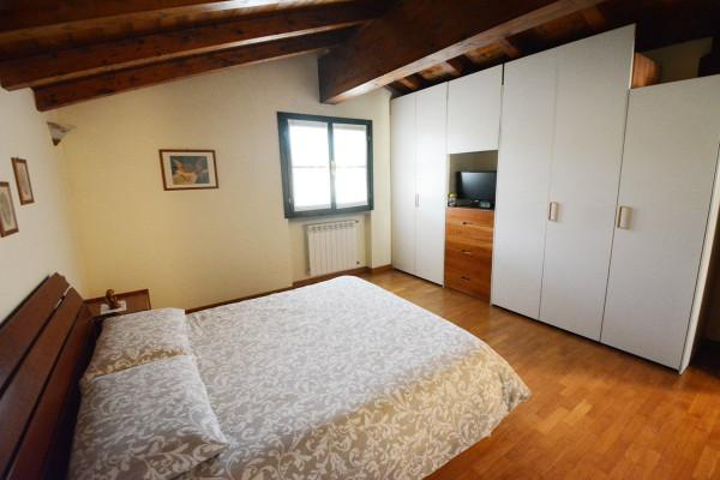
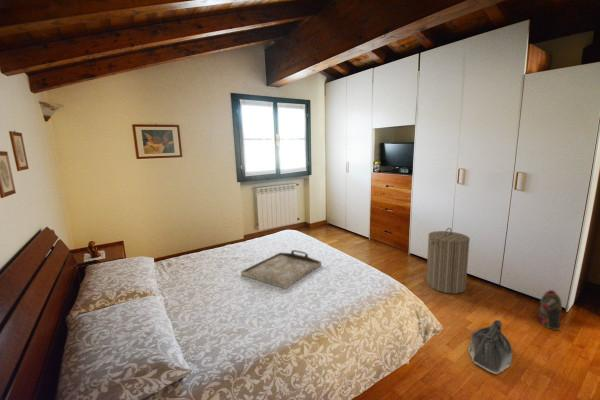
+ serving tray (282, 264)
+ laundry hamper (447, 257)
+ saddlebag (490, 341)
+ shirt (550, 307)
